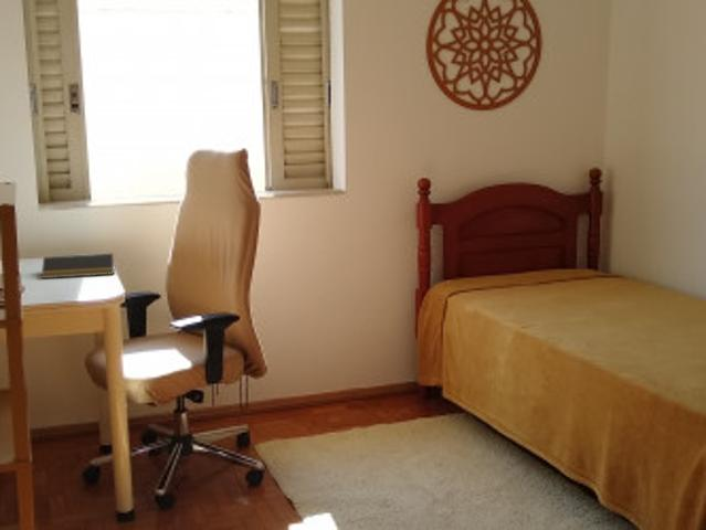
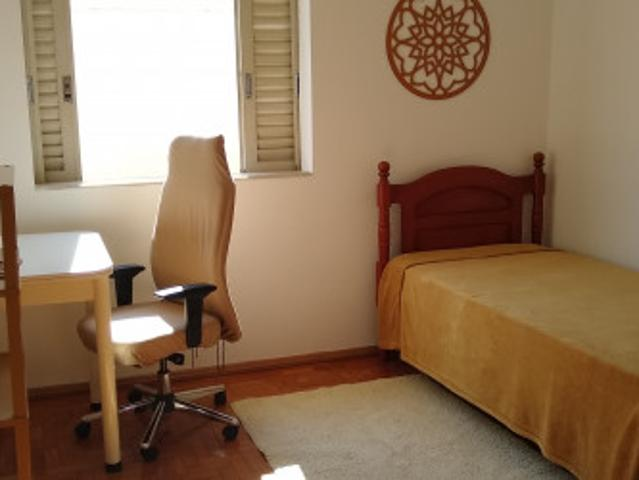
- notepad (78, 265)
